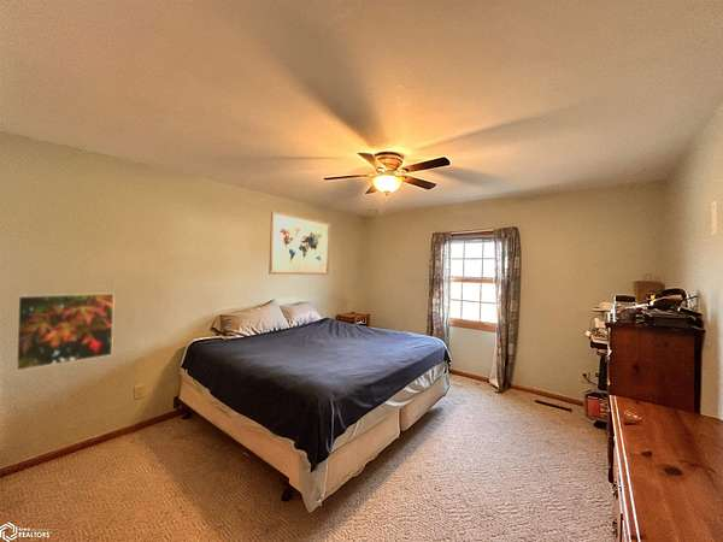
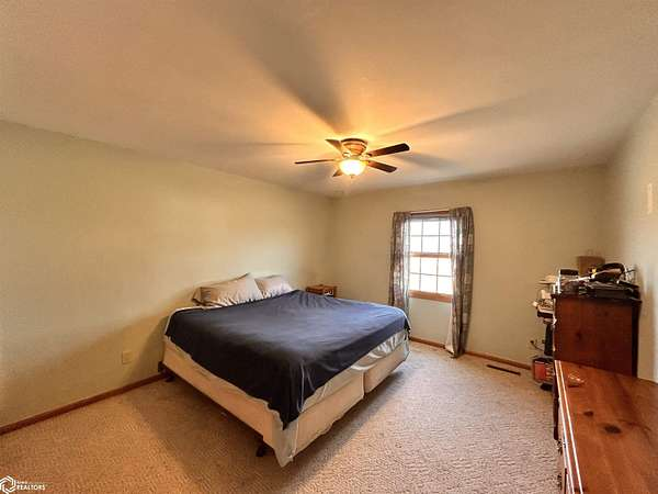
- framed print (69, 328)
- wall art (302, 246)
